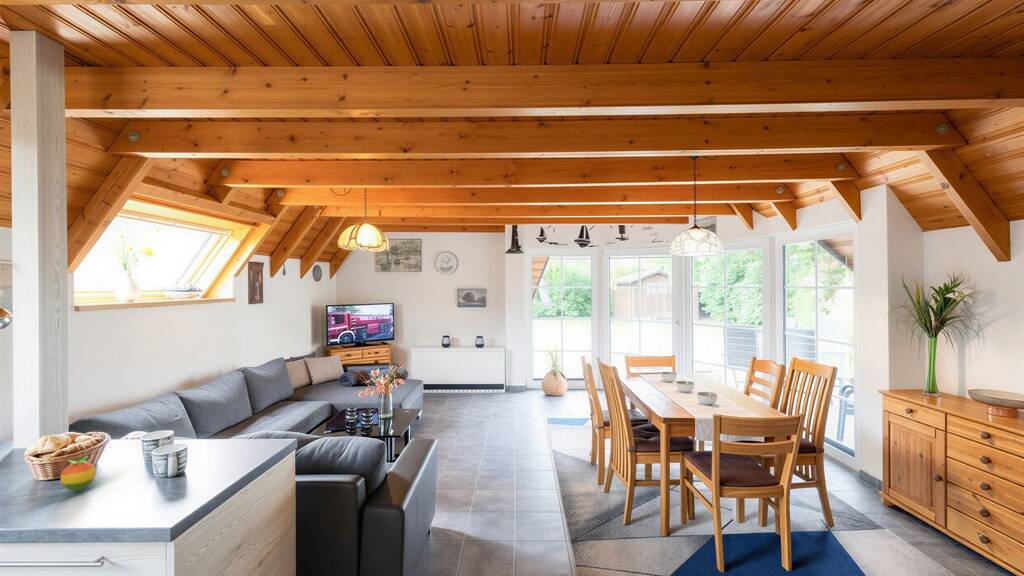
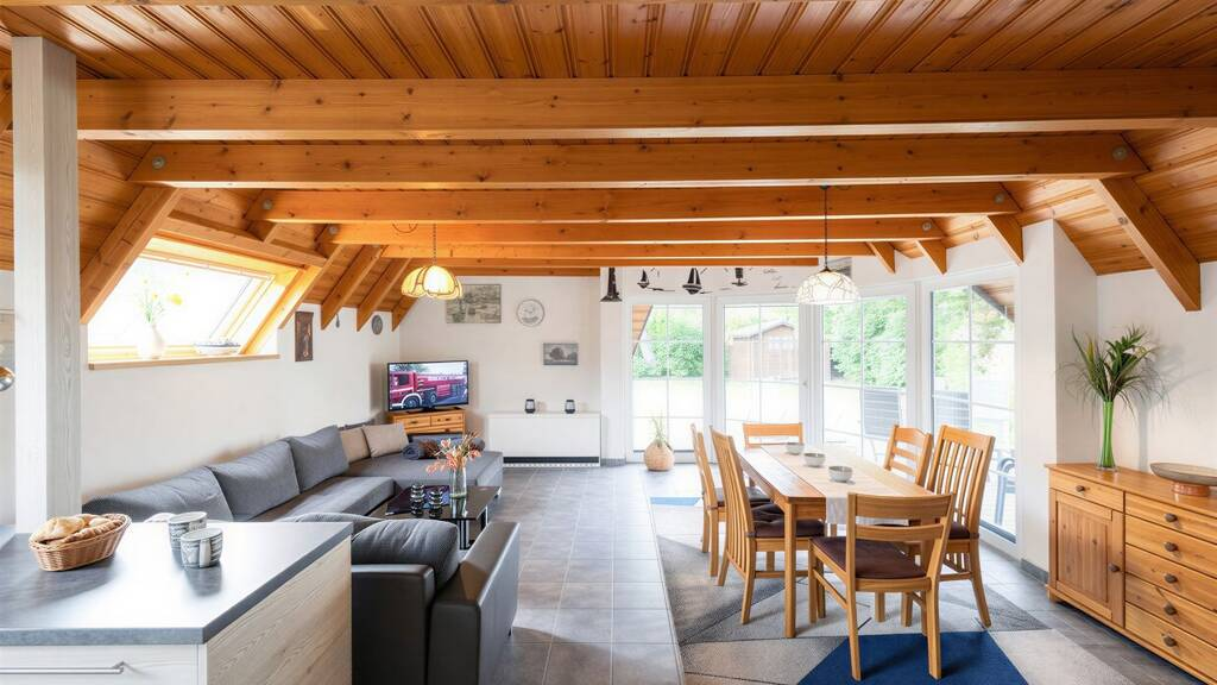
- fruit (78, 473)
